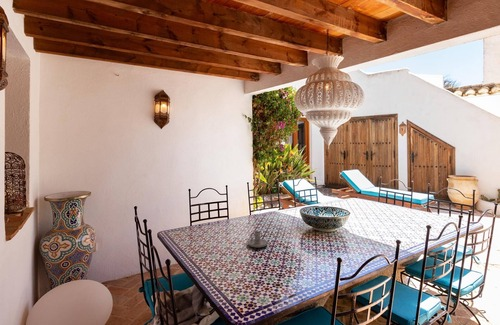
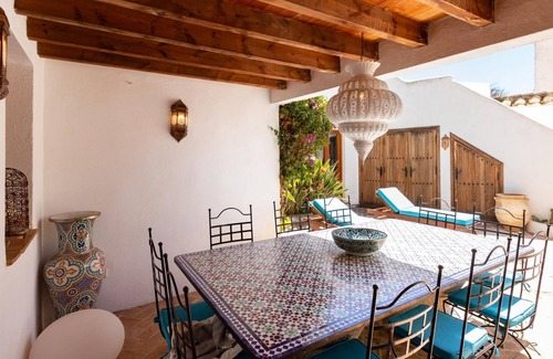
- candle holder (256, 238)
